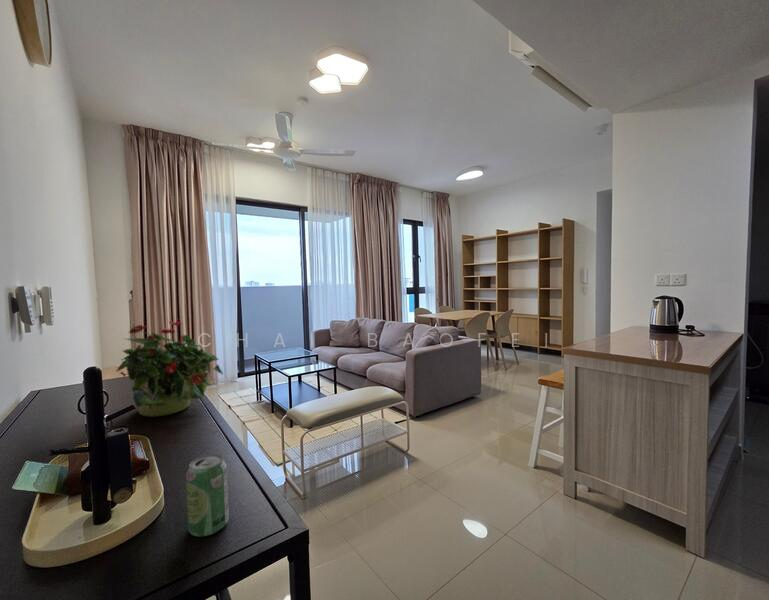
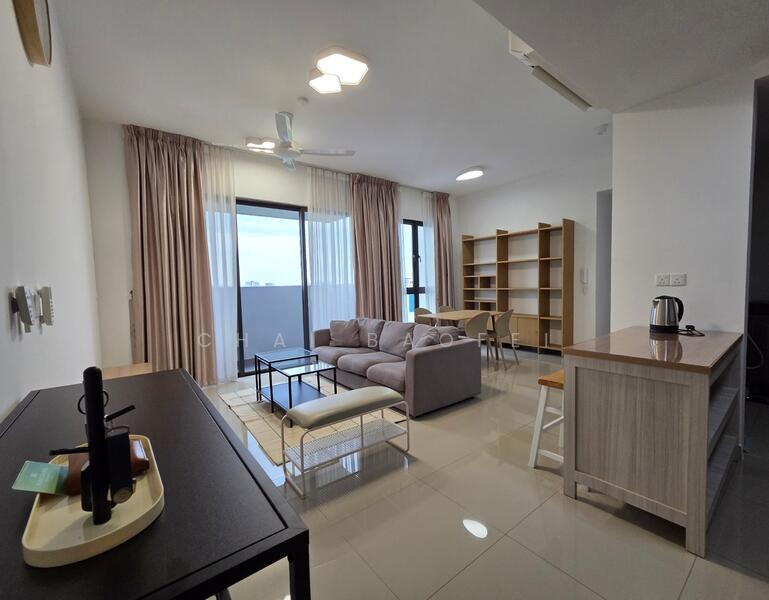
- potted plant (174, 365)
- beverage can (207, 493)
